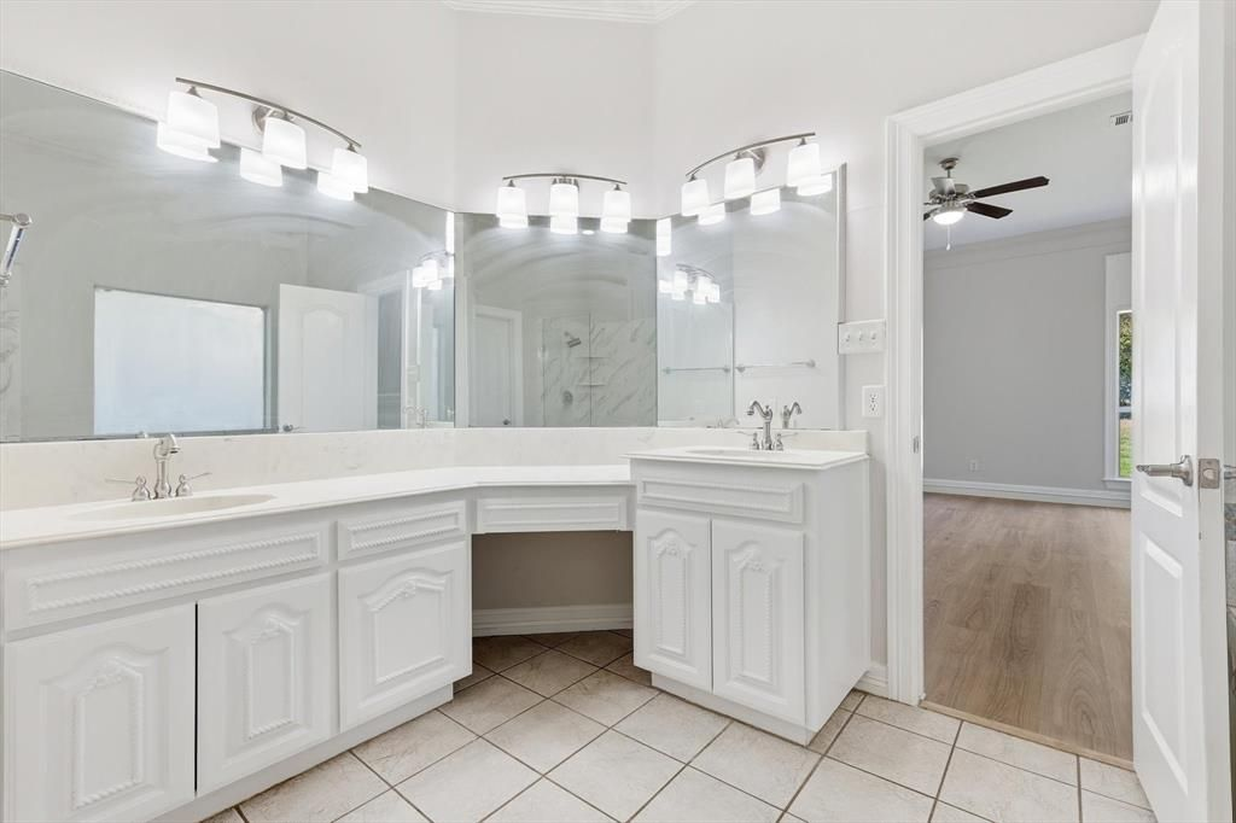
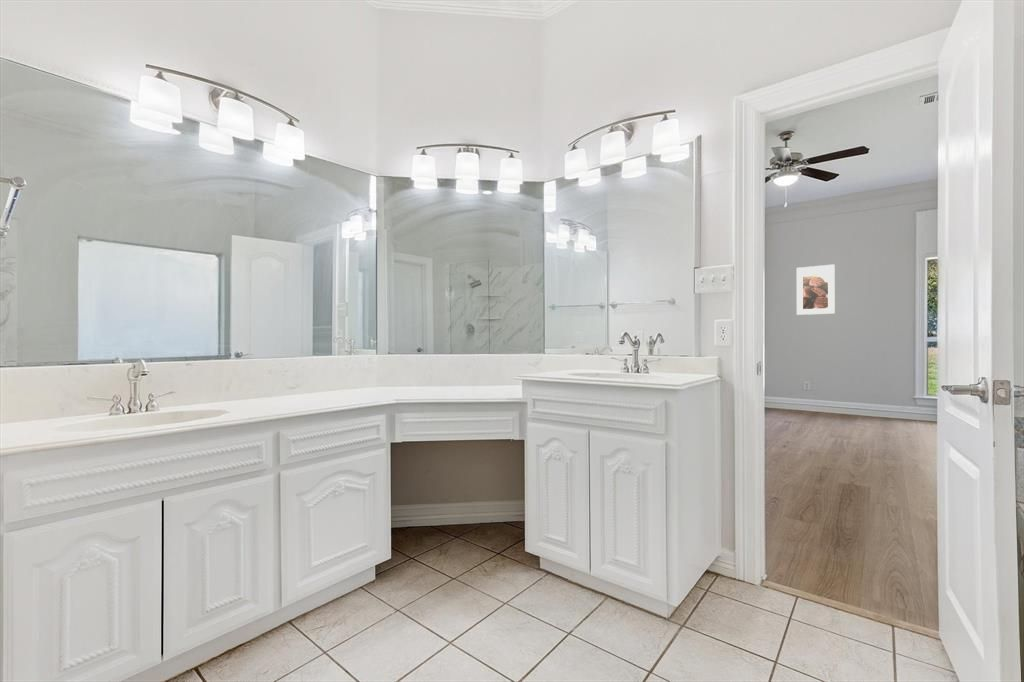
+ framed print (815, 290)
